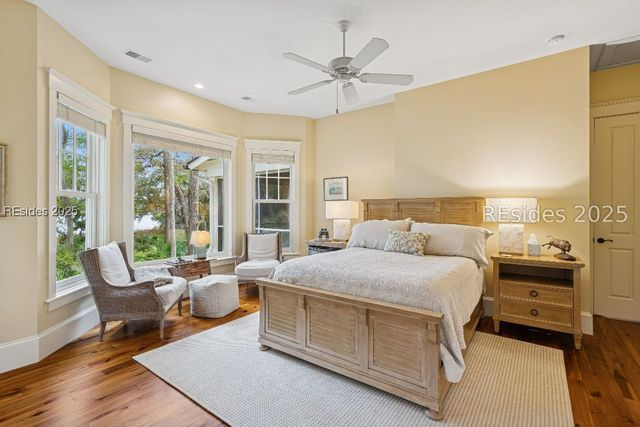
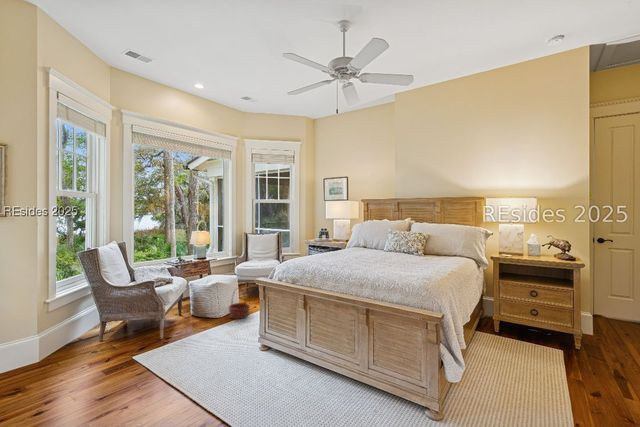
+ basket (239, 303)
